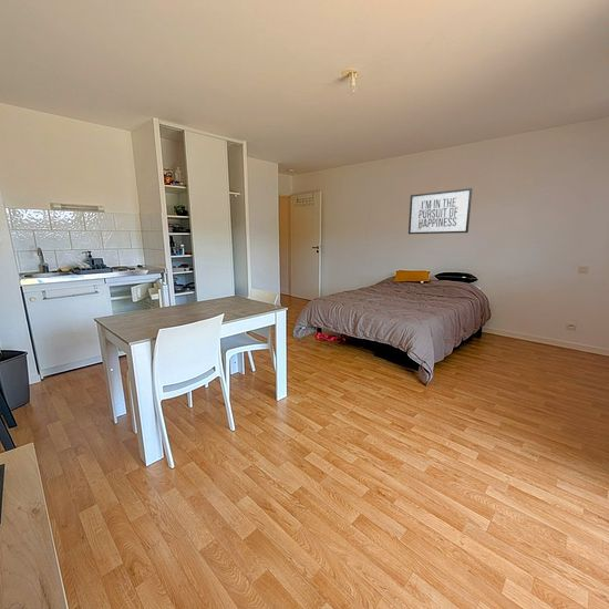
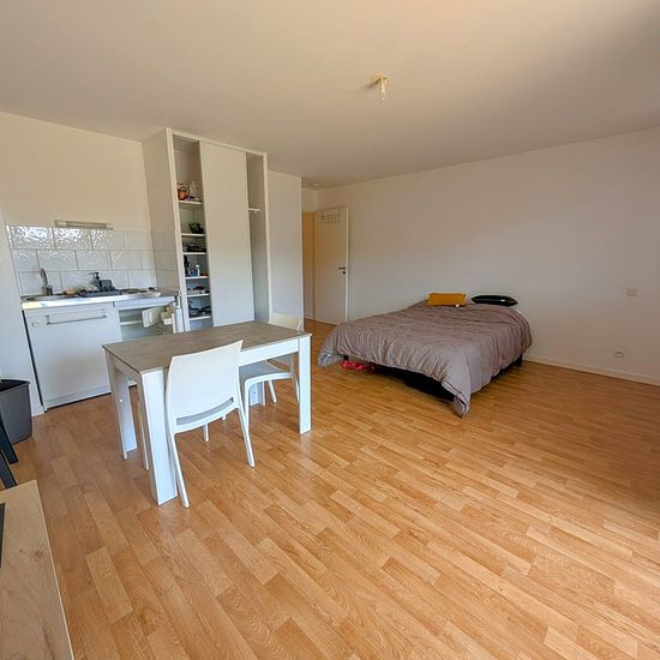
- mirror (437, 213)
